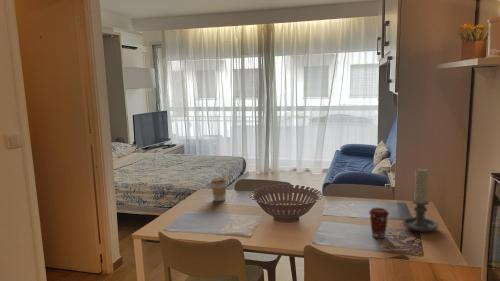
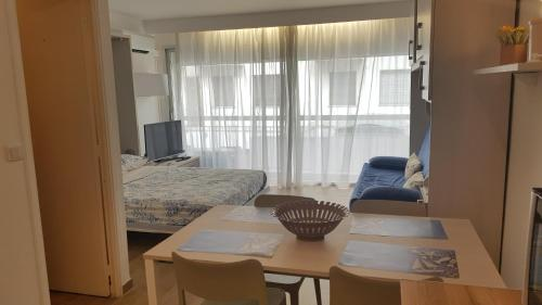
- coffee cup (219, 189)
- coffee cup (378, 223)
- candle holder (420, 197)
